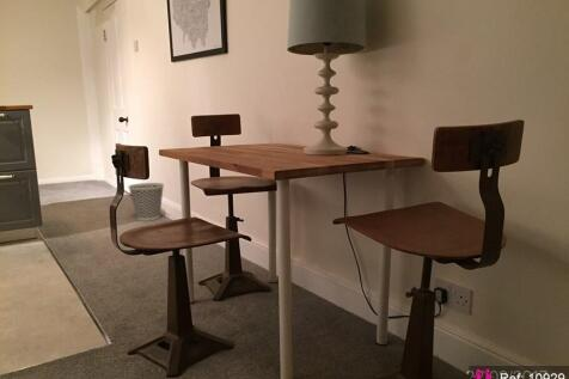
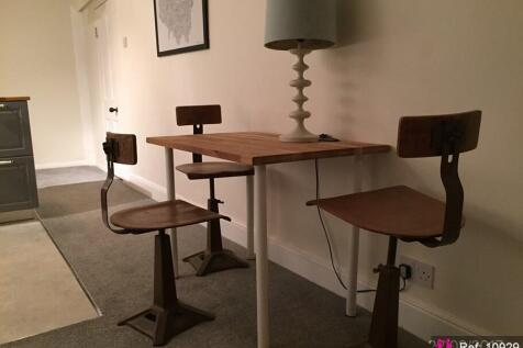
- wastebasket (147, 201)
